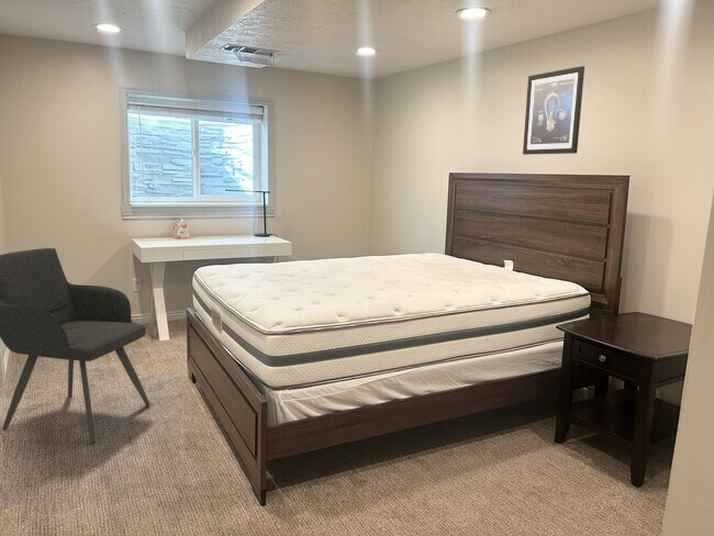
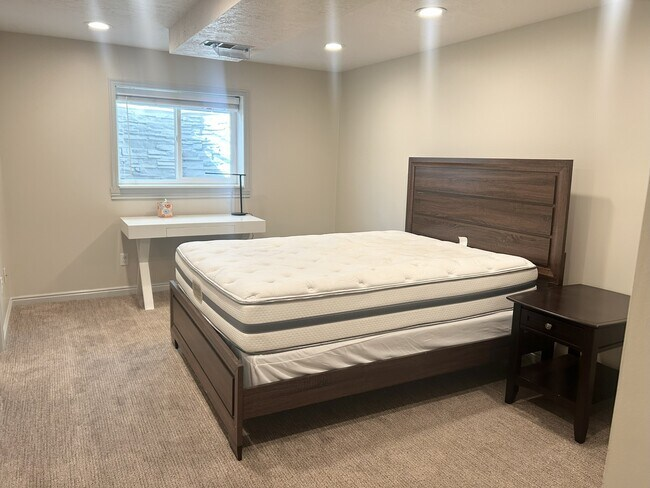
- armchair (68, 337)
- wall art (551, 113)
